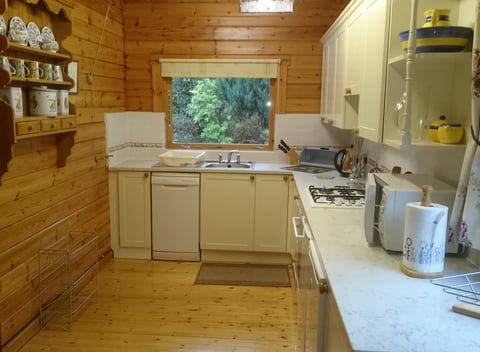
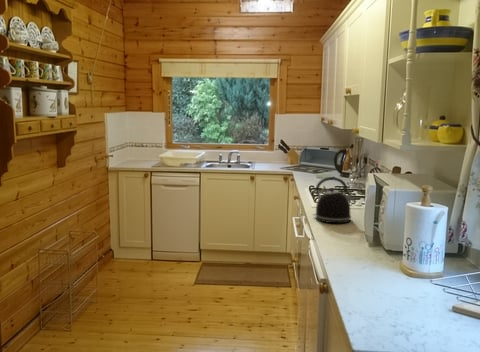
+ kettle (333, 198)
